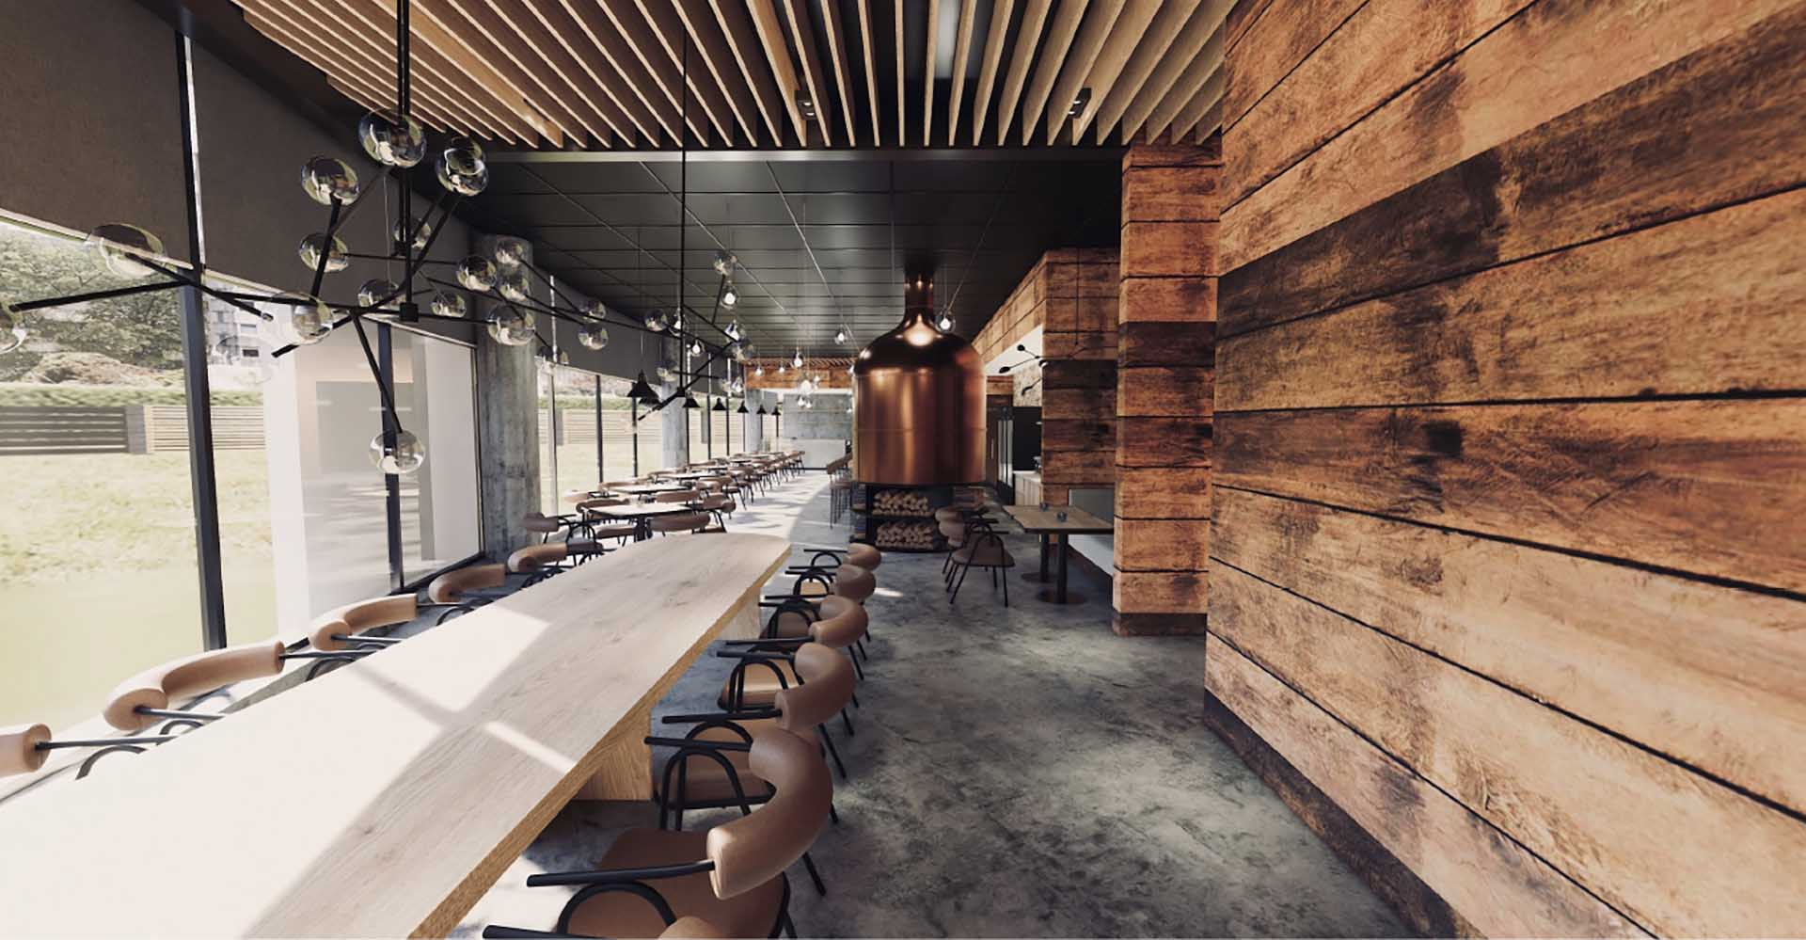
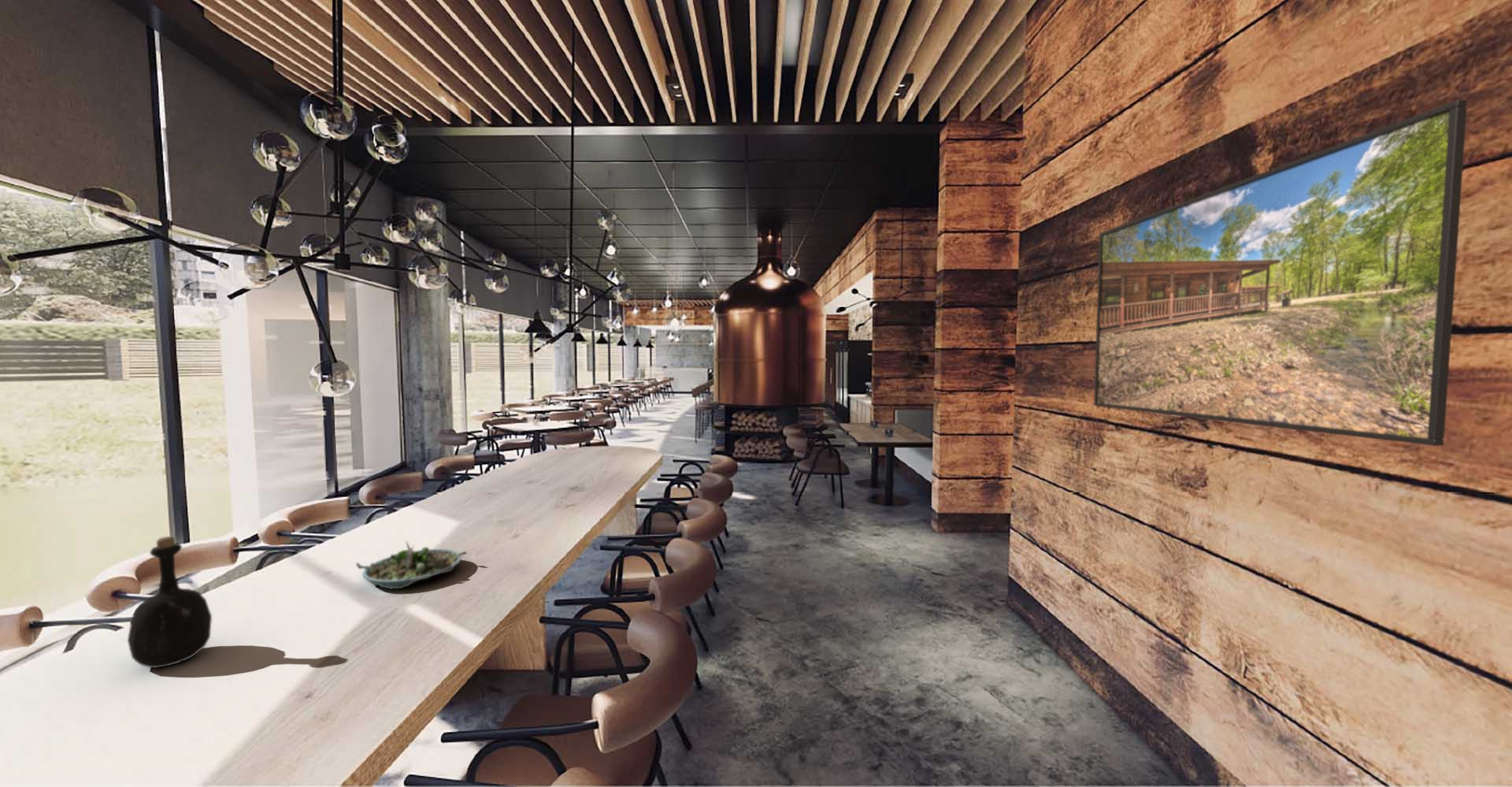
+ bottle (169, 599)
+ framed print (1216, 305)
+ succulent planter (413, 557)
